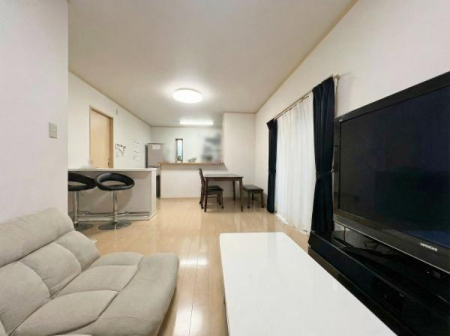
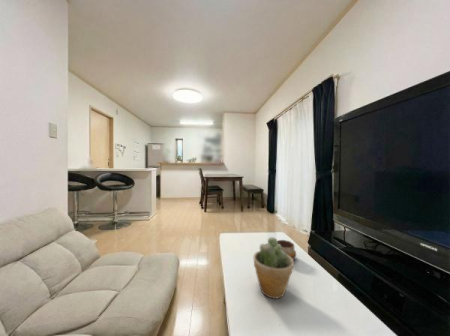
+ potted plant (273, 264)
+ decorative bowl (284, 250)
